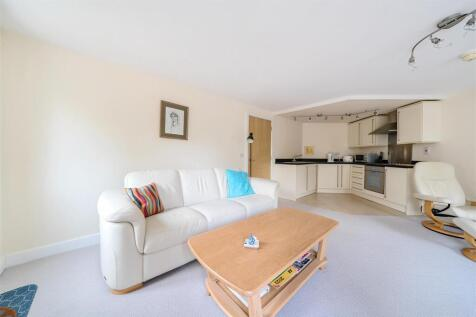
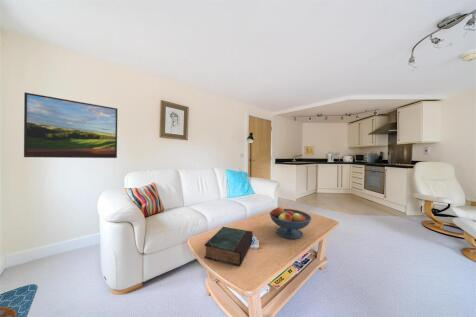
+ book (230, 243)
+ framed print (76, 129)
+ fruit bowl (289, 220)
